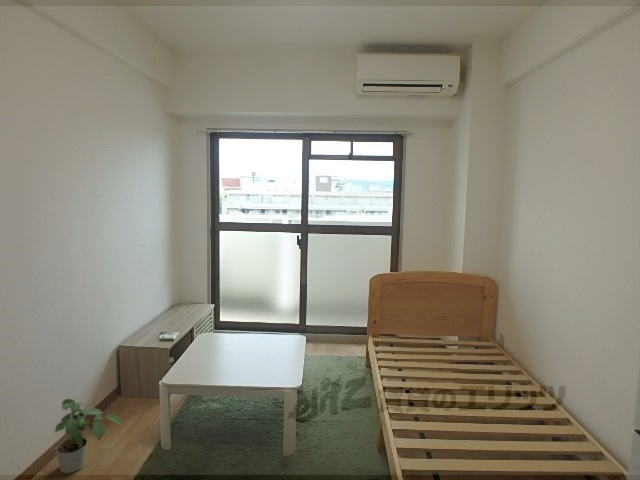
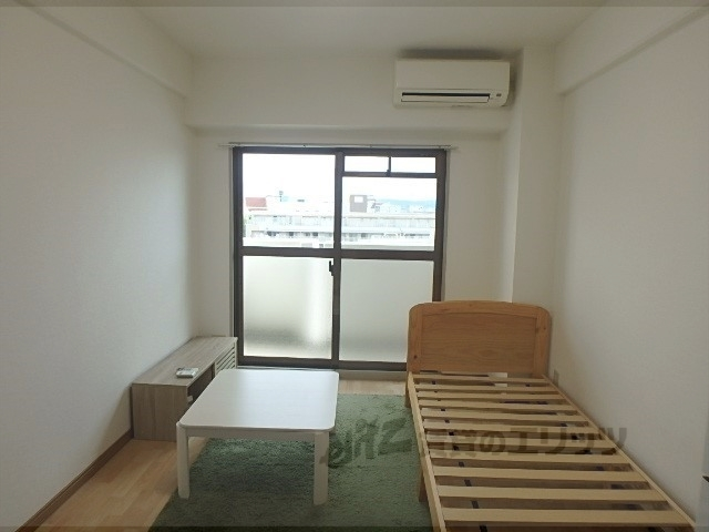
- potted plant (81, 434)
